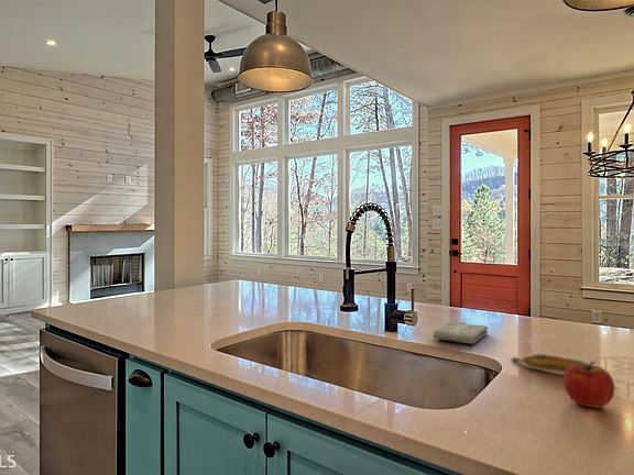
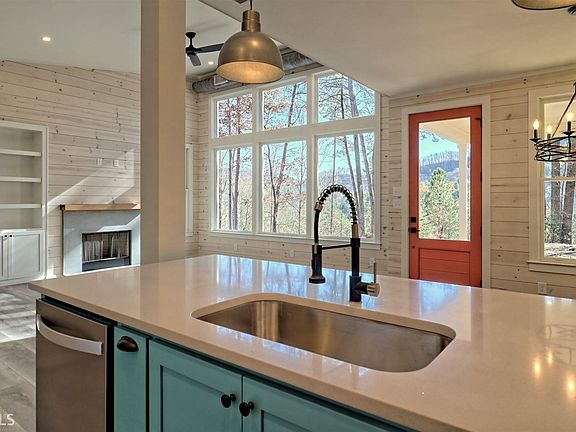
- banana (549, 361)
- fruit (588, 383)
- washcloth (461, 331)
